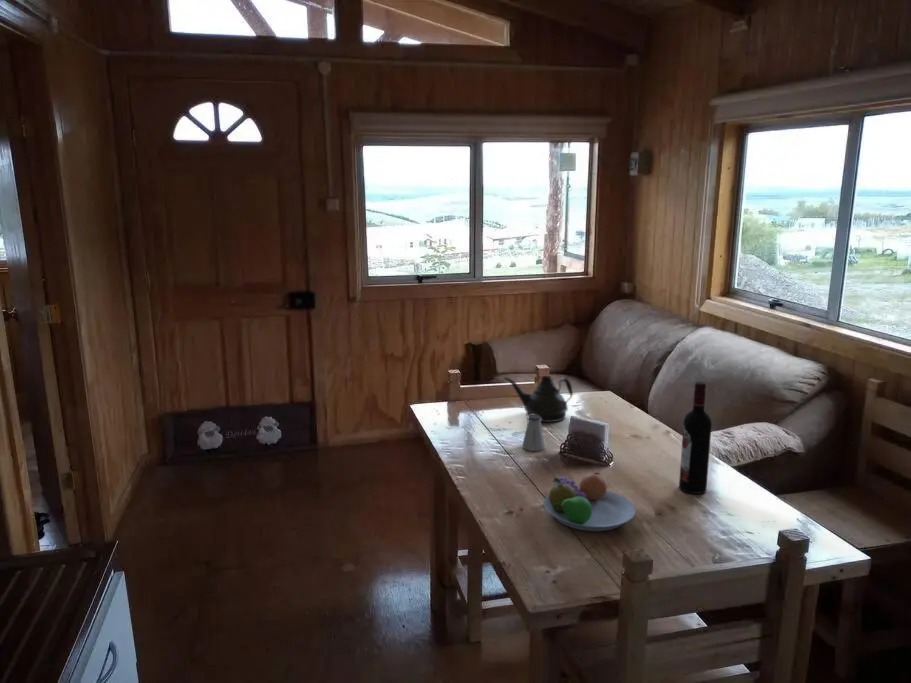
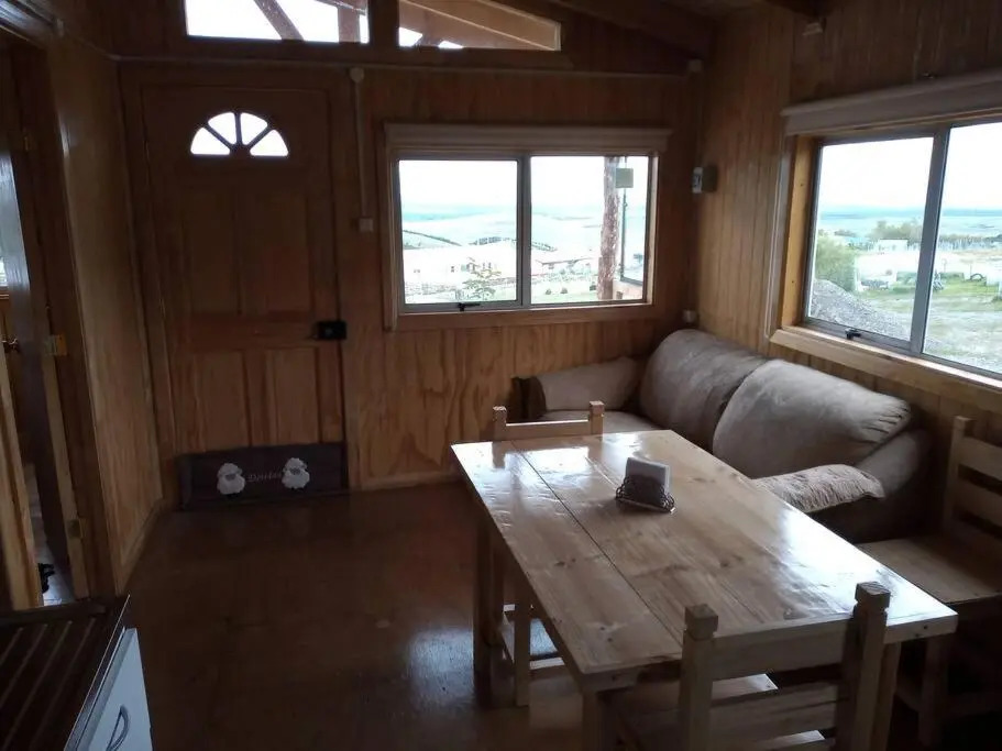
- wine bottle (696, 436)
- teapot (537, 395)
- fruit bowl (586, 498)
- saltshaker (533, 431)
